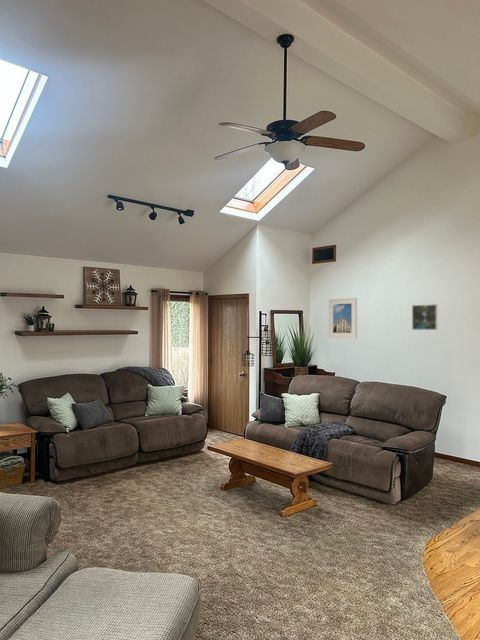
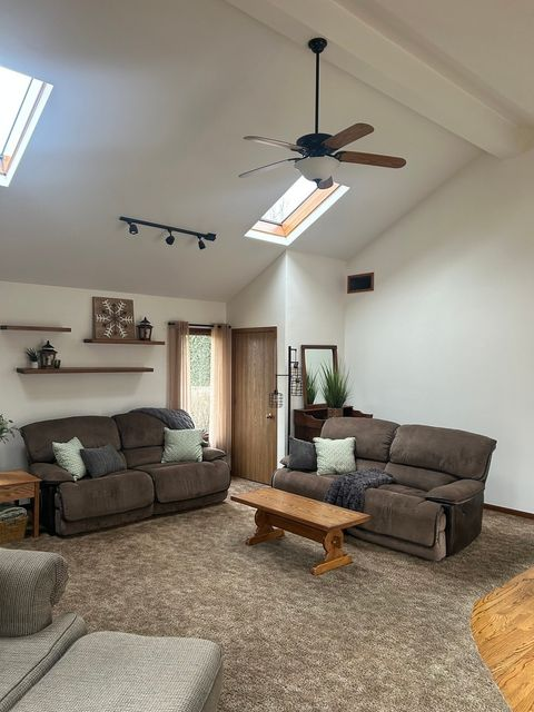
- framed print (342, 318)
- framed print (424, 317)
